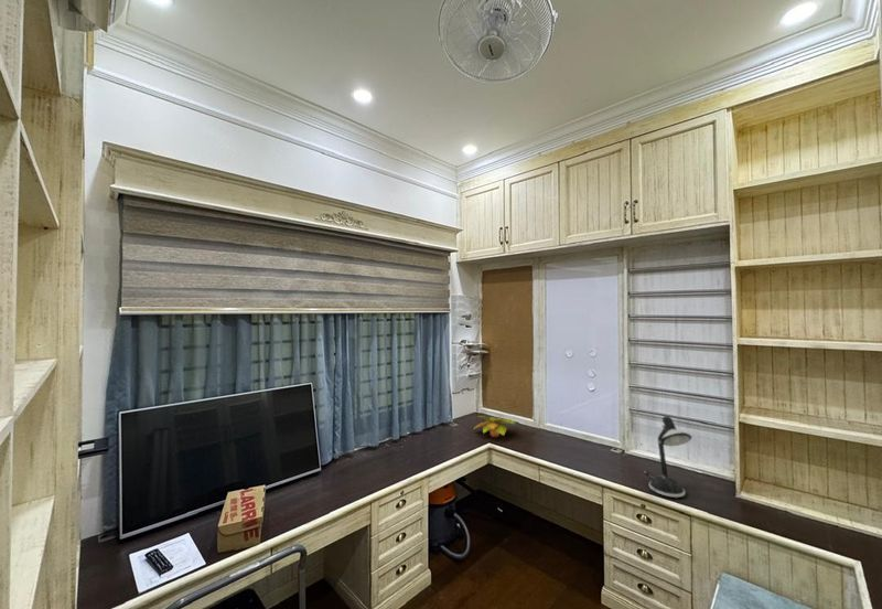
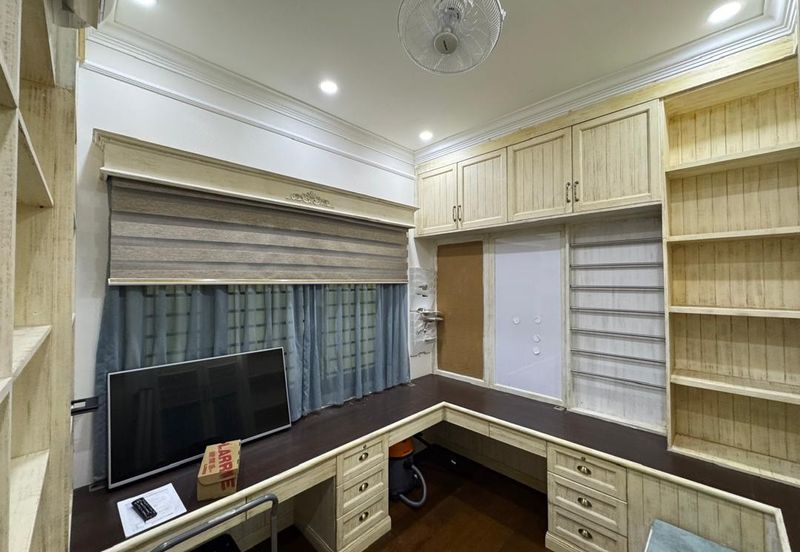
- desk lamp (663, 451)
- plant (496, 424)
